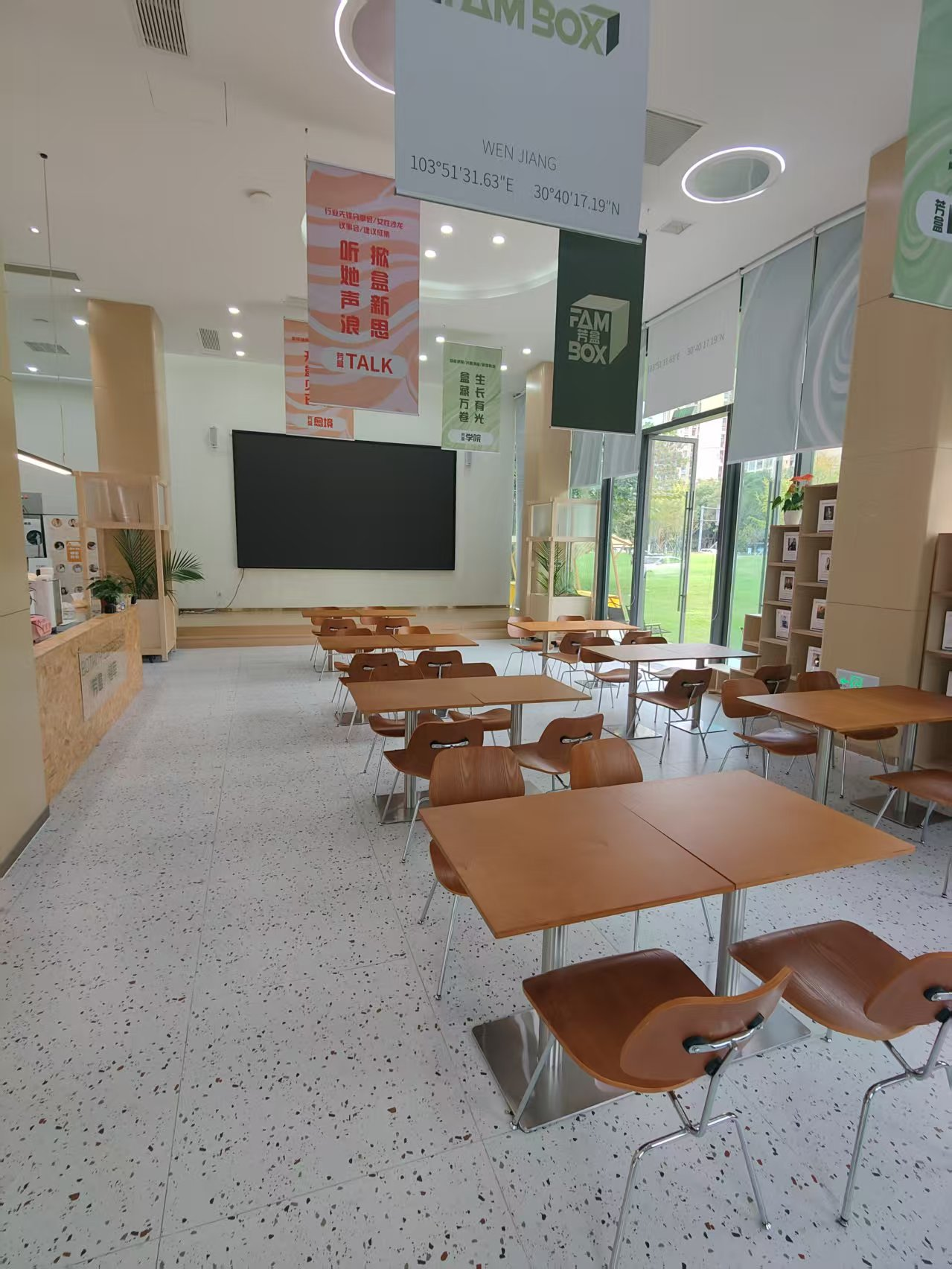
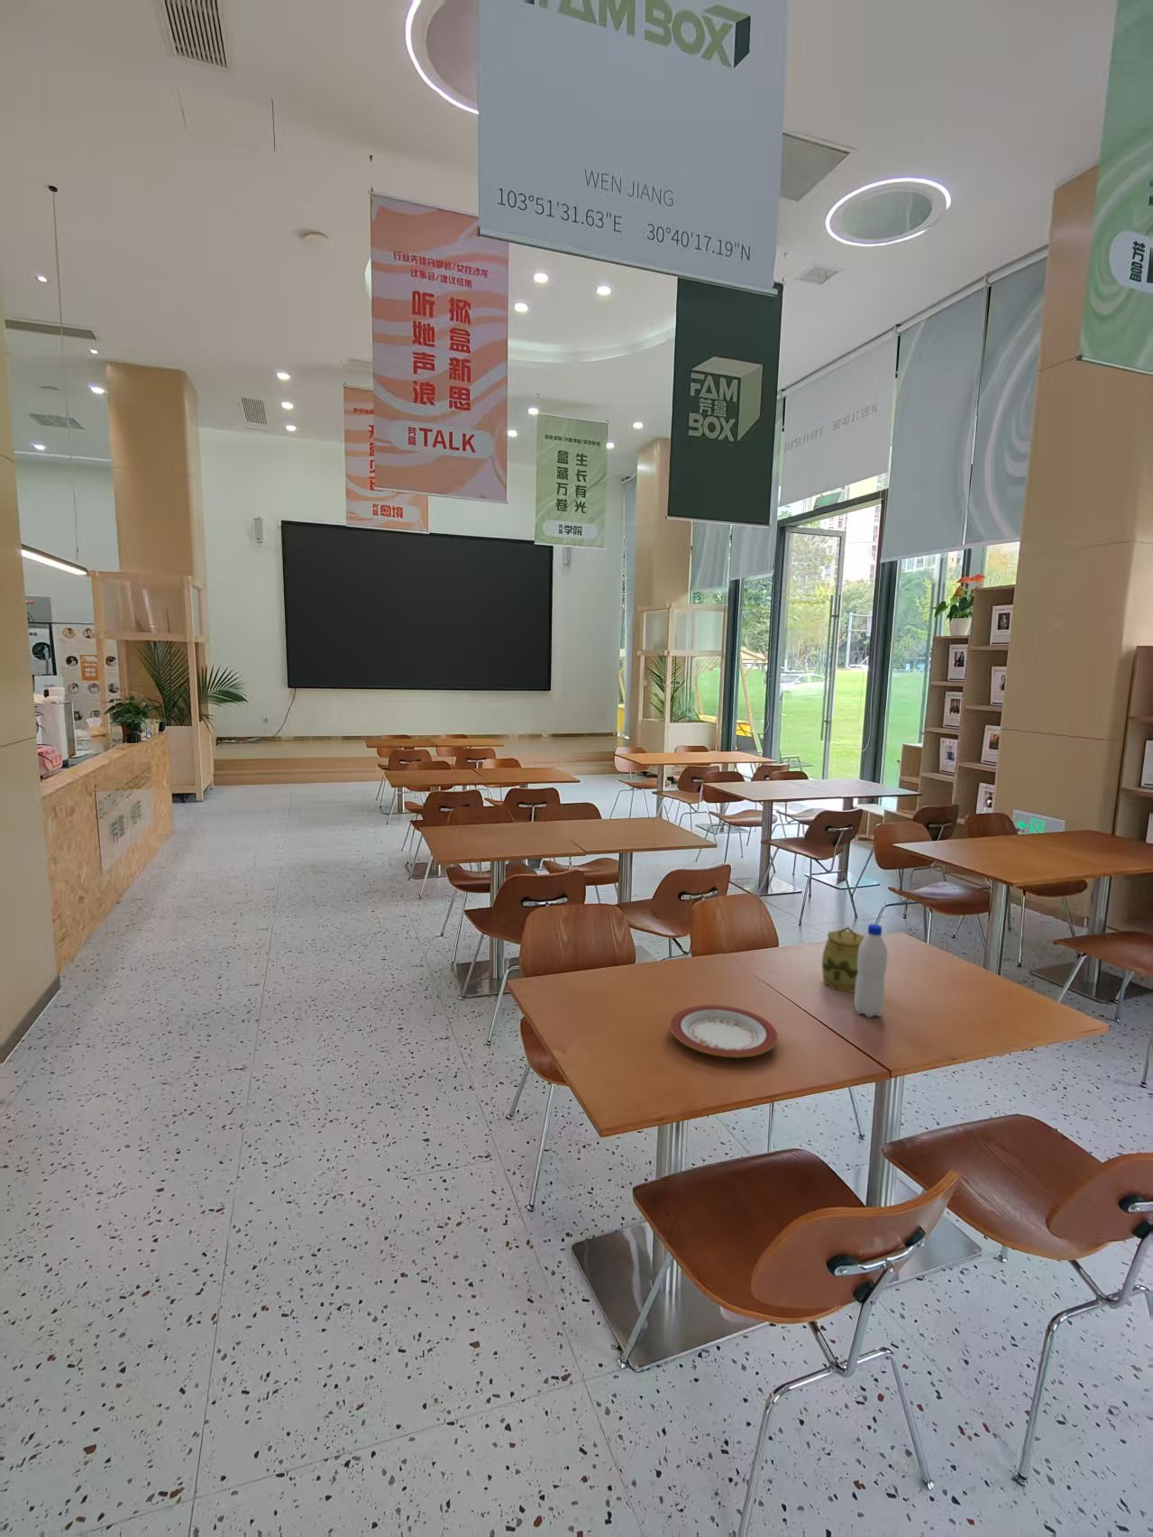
+ jar (845, 956)
+ water bottle (871, 969)
+ plate (722, 1033)
